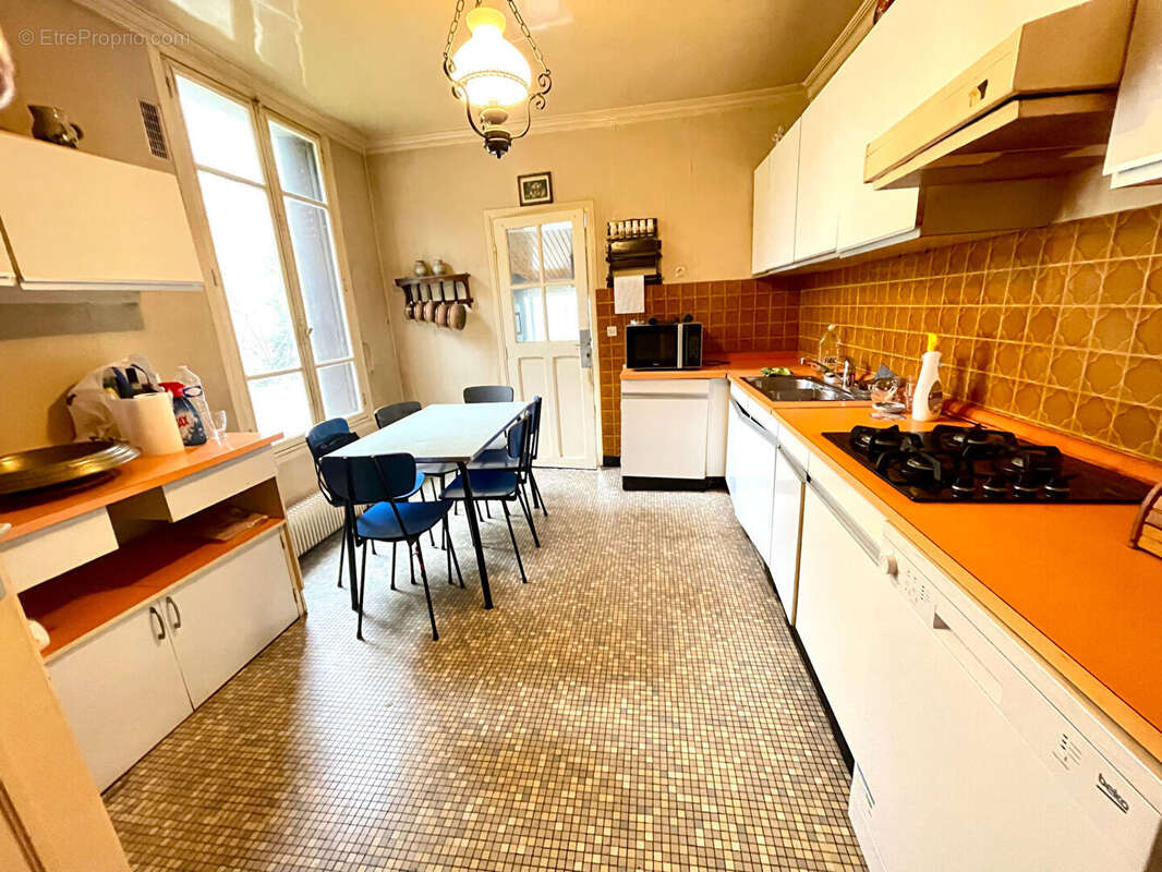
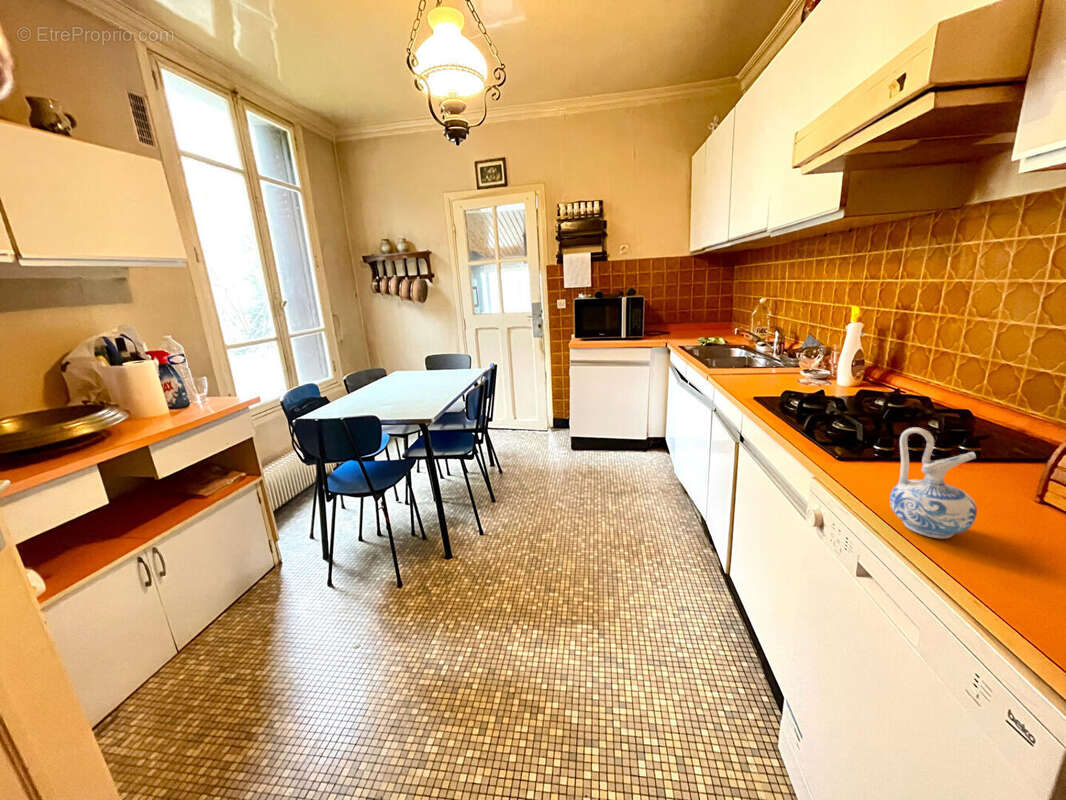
+ ceramic pitcher (935, 481)
